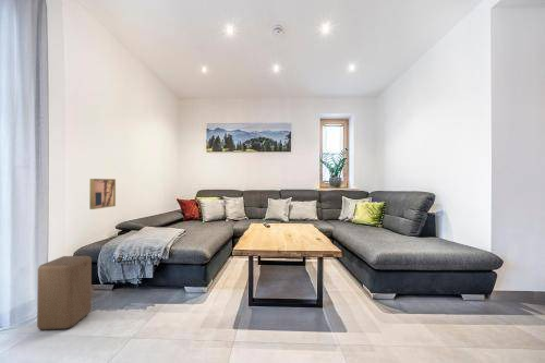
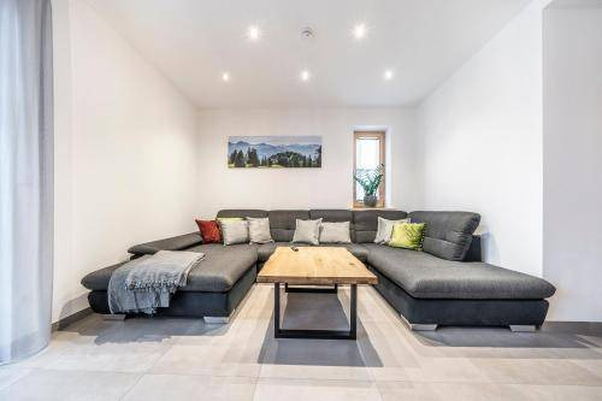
- wall art (102, 193)
- stool (65, 290)
